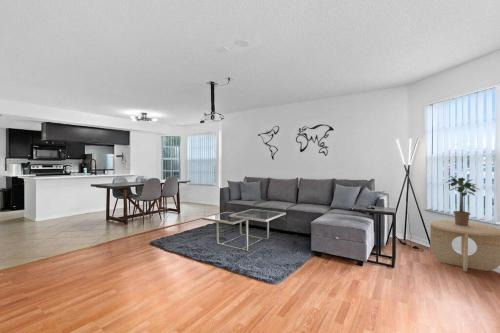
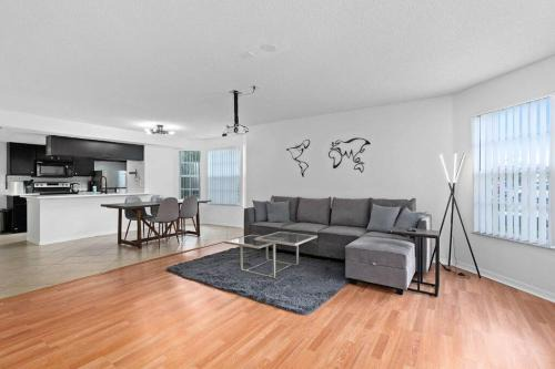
- potted plant (464, 200)
- side table (464, 246)
